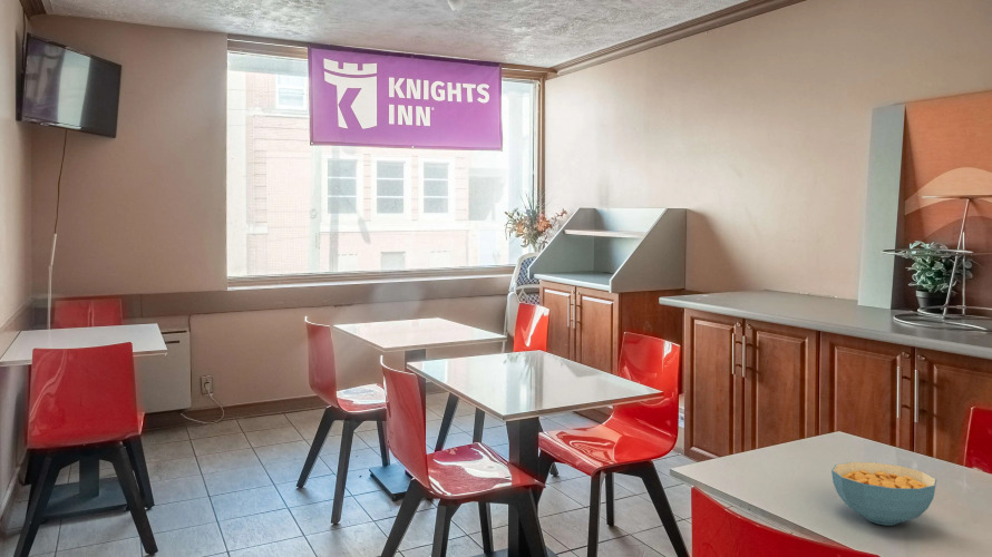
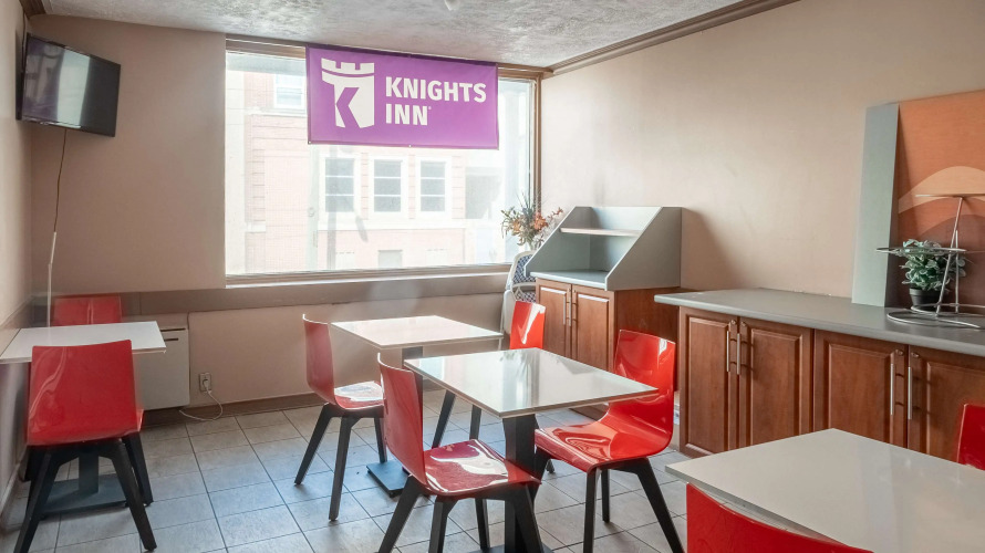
- cereal bowl (882, 497)
